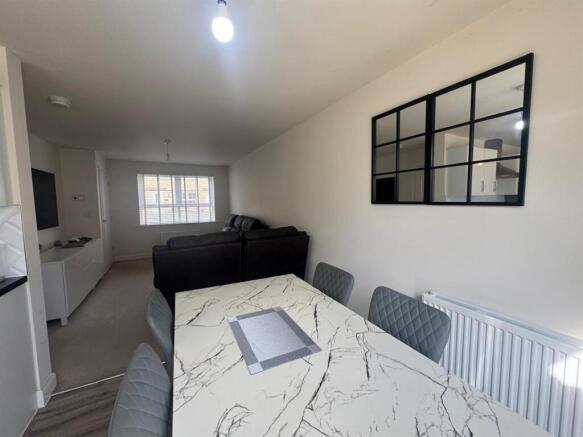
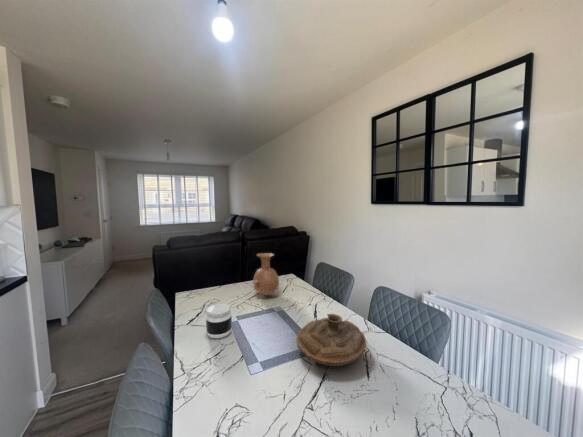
+ jar (219, 320)
+ decorative bowl (330, 335)
+ vase (266, 274)
